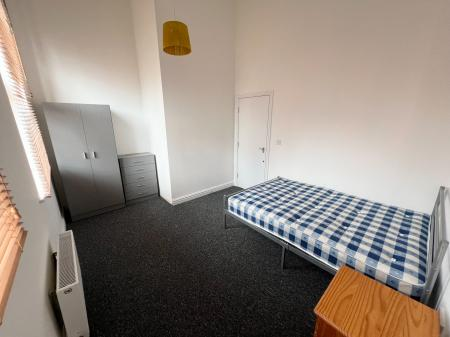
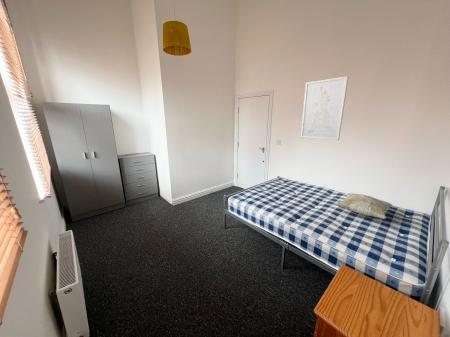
+ decorative pillow (364, 204)
+ wall art (321, 110)
